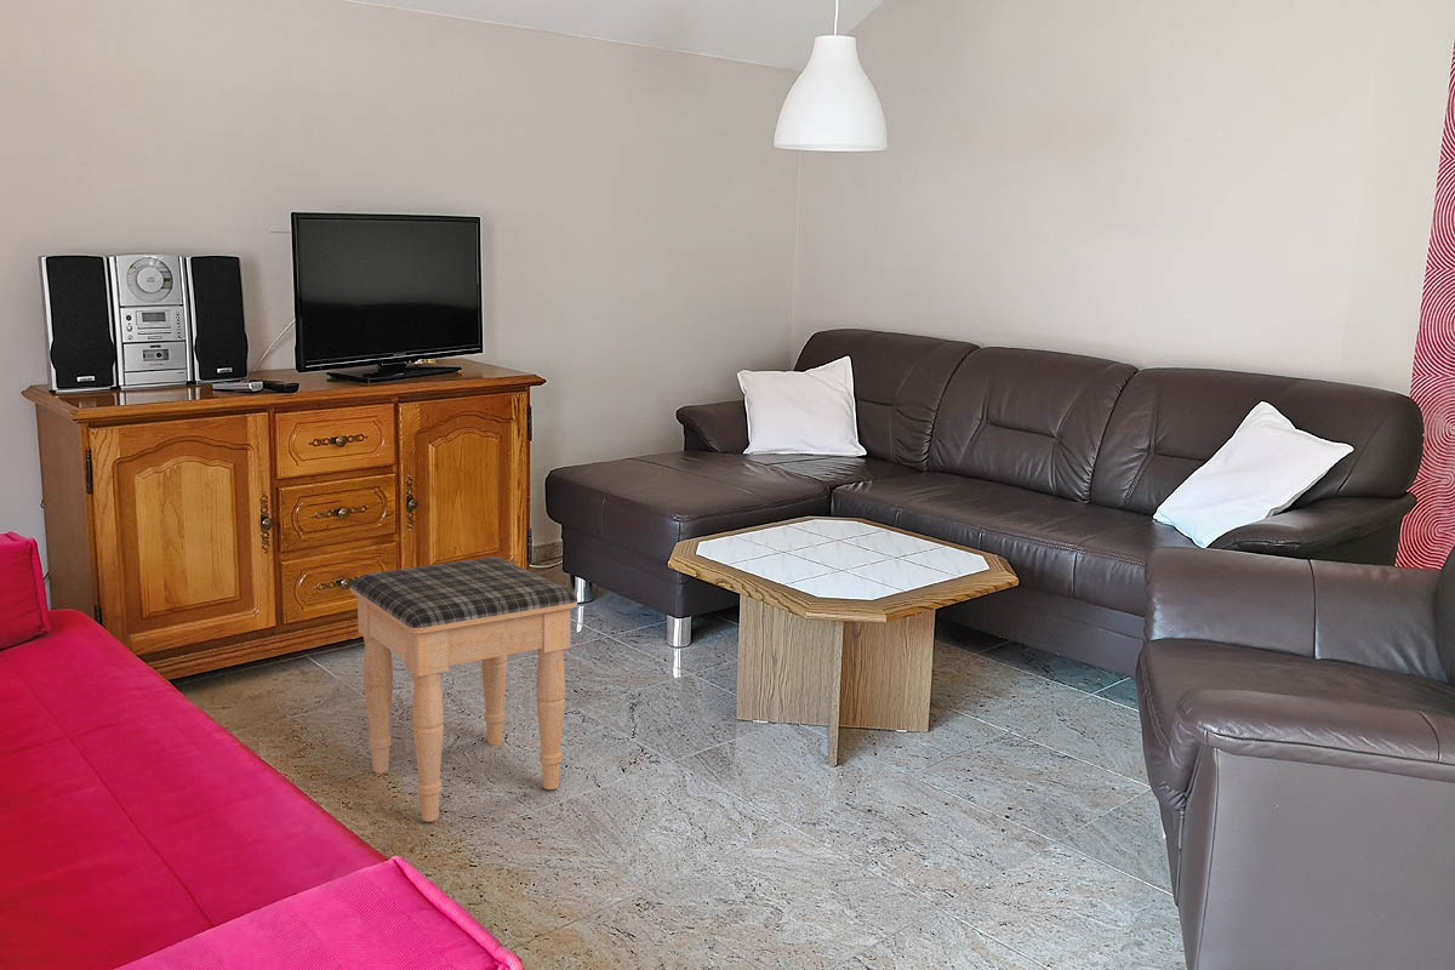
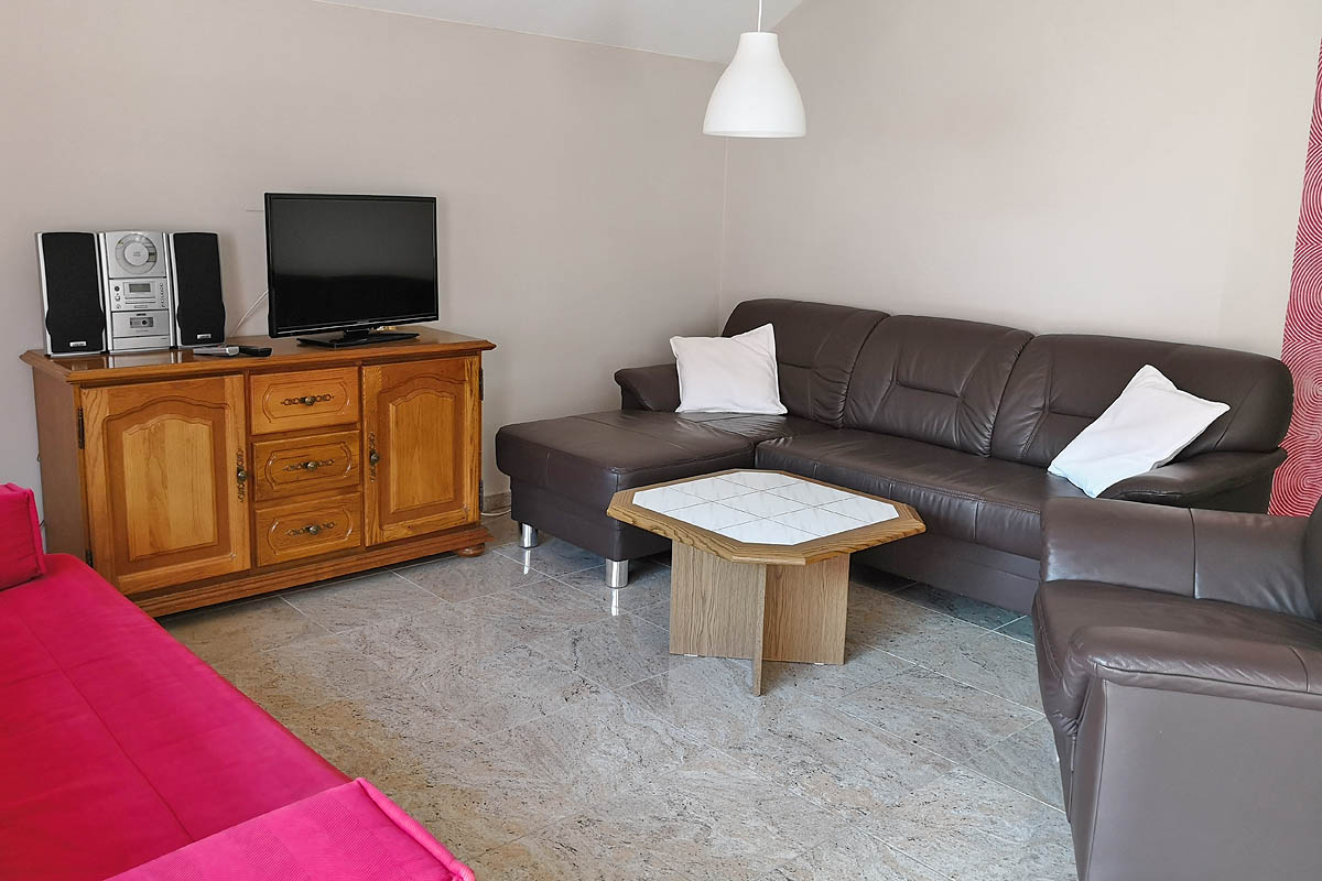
- footstool (457, 663)
